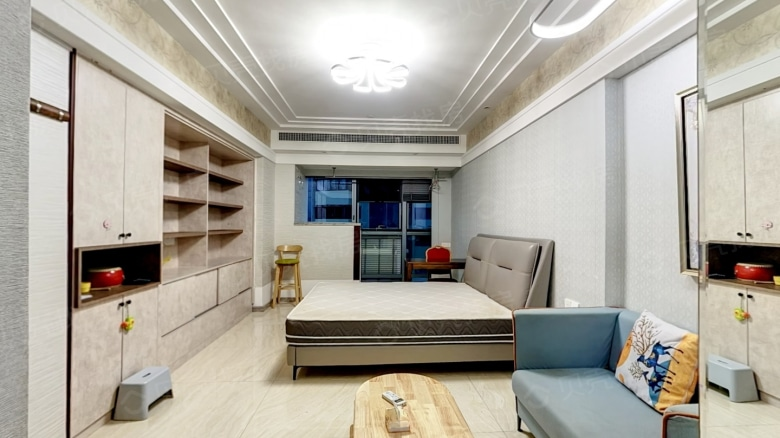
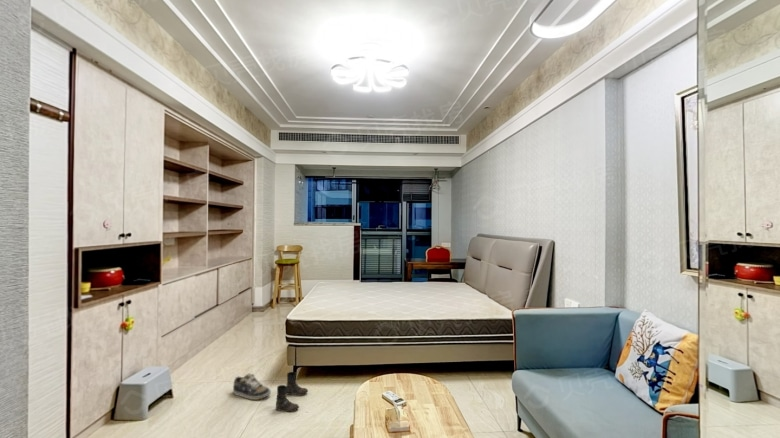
+ boots (292, 390)
+ shoe (251, 385)
